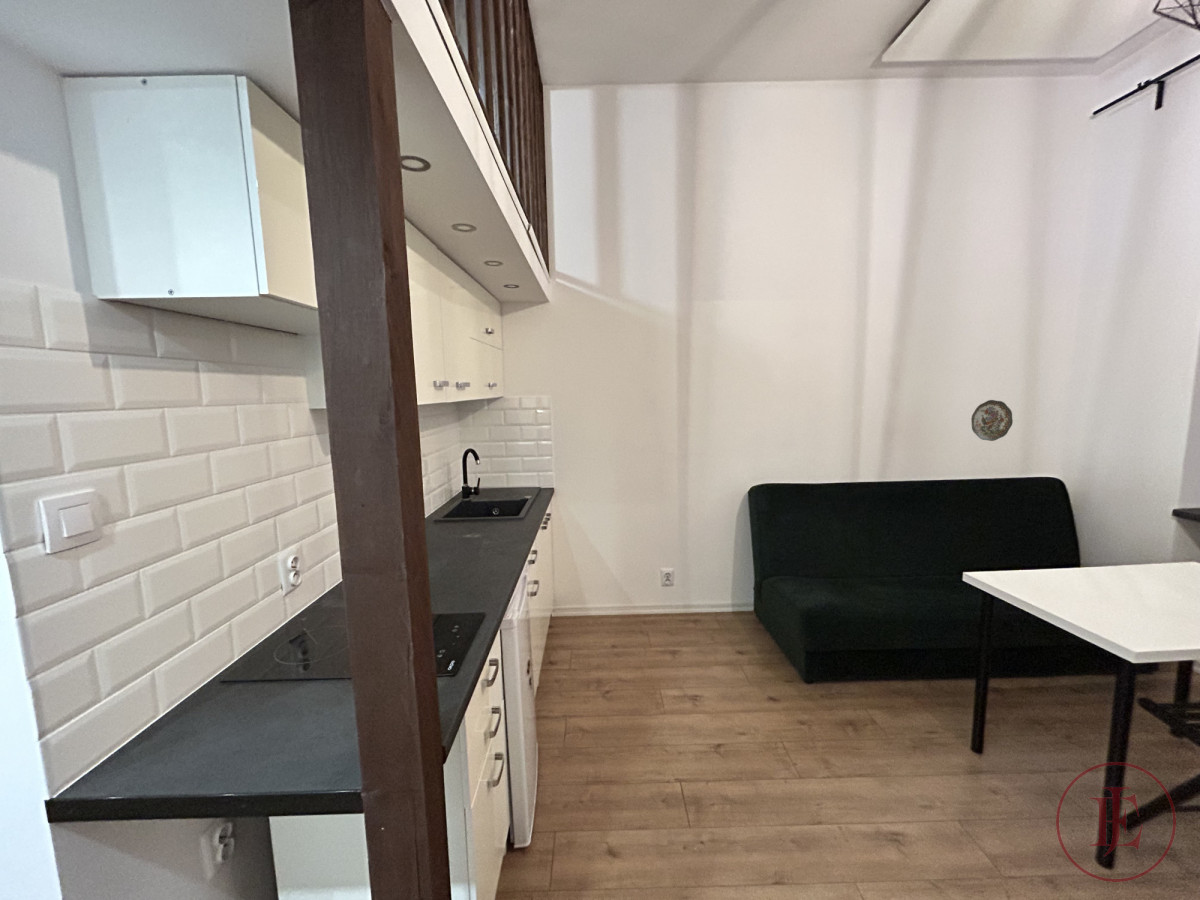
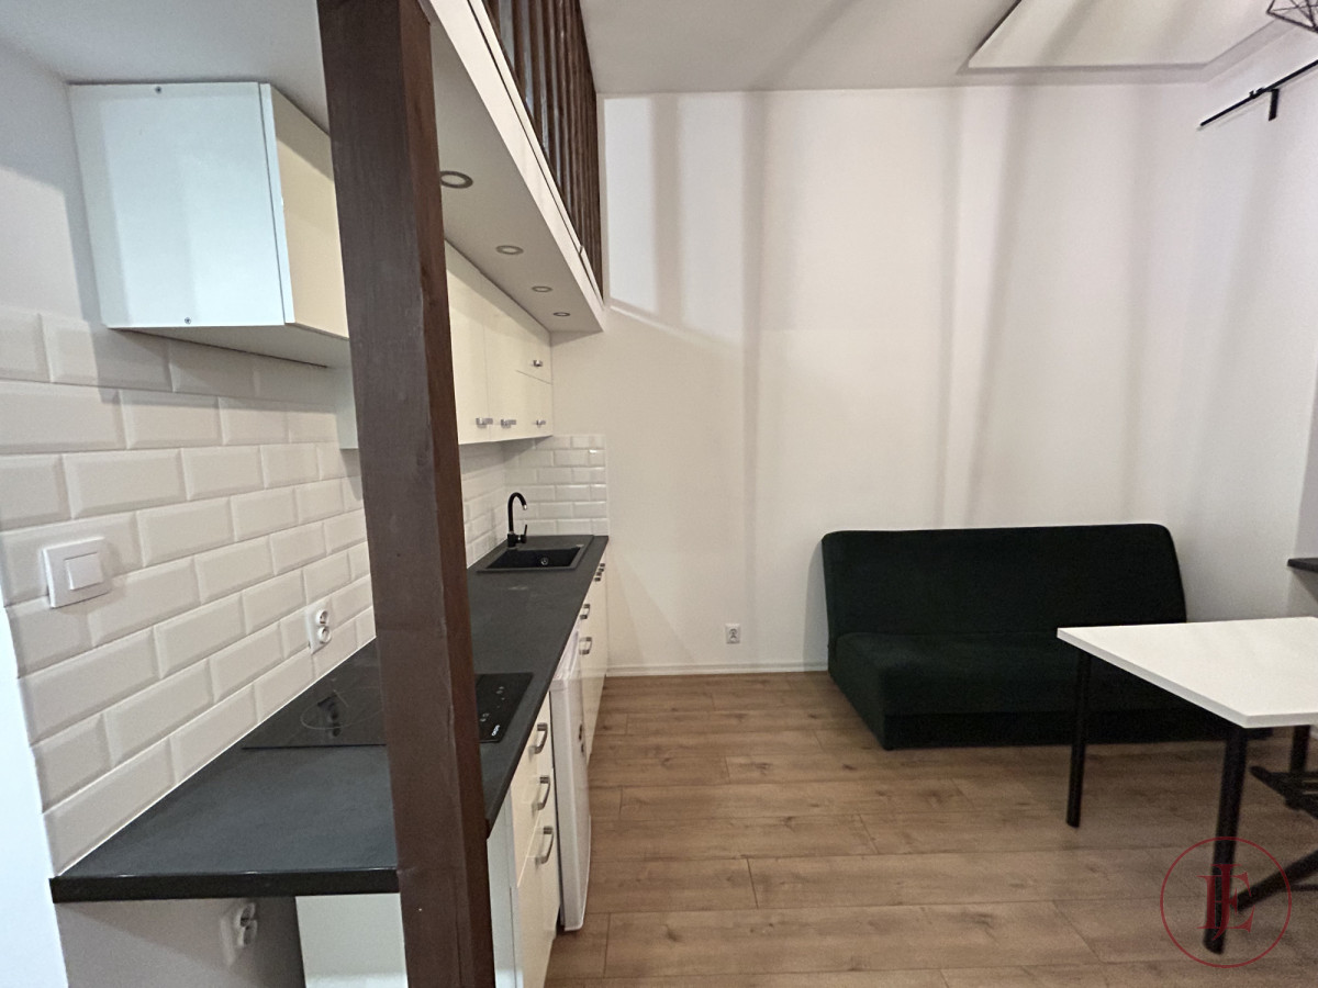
- decorative plate (990, 420)
